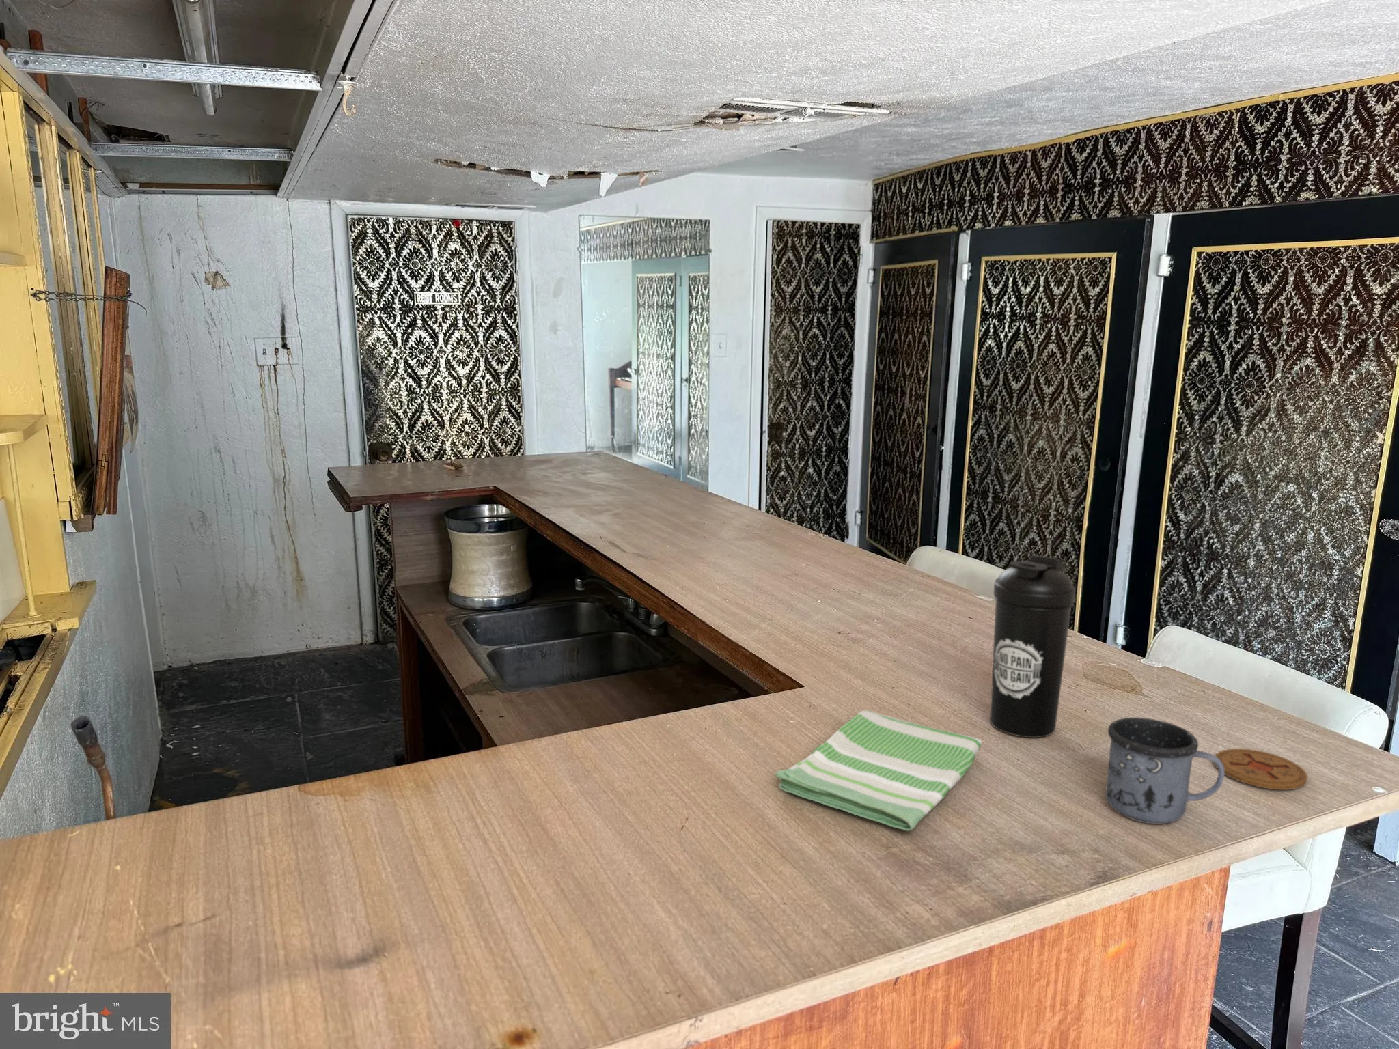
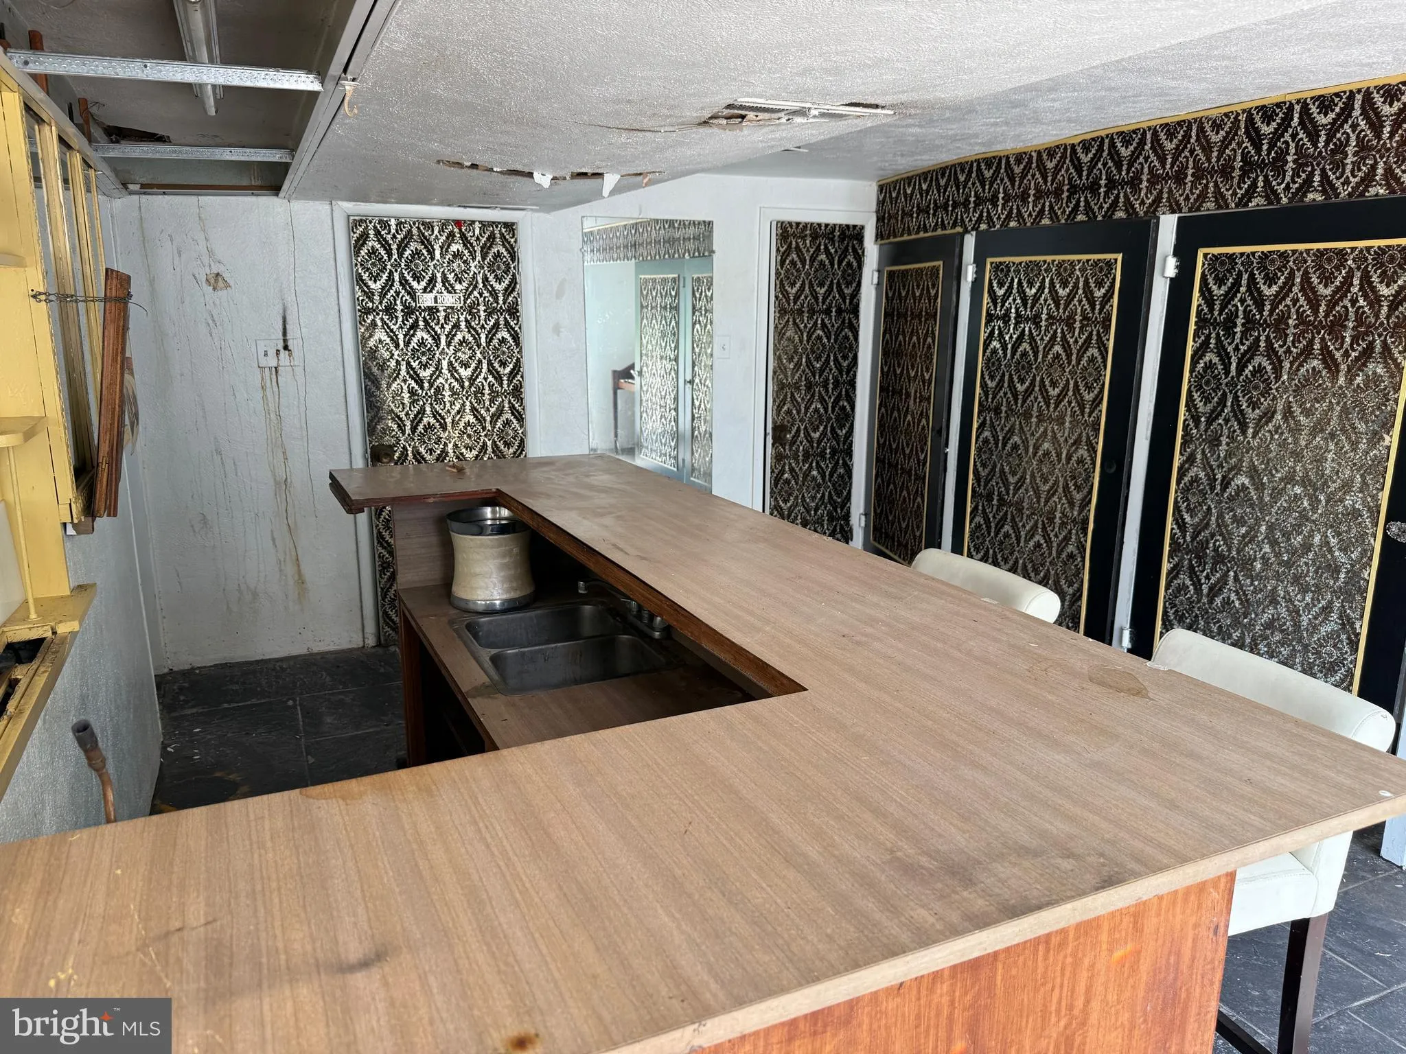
- mug (1162, 774)
- coaster (1259, 768)
- dish towel (882, 763)
- water bottle (1029, 644)
